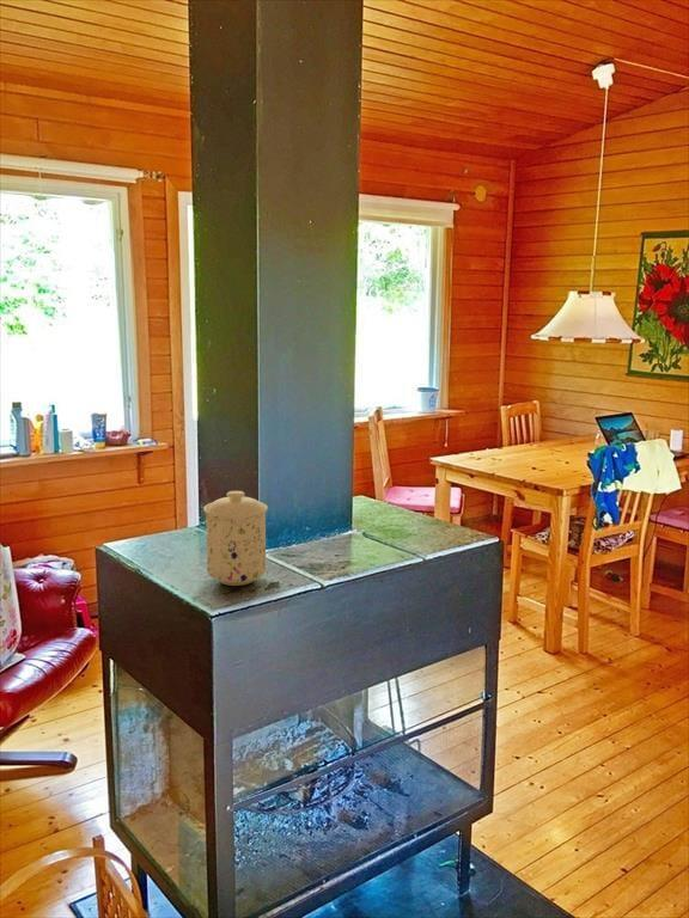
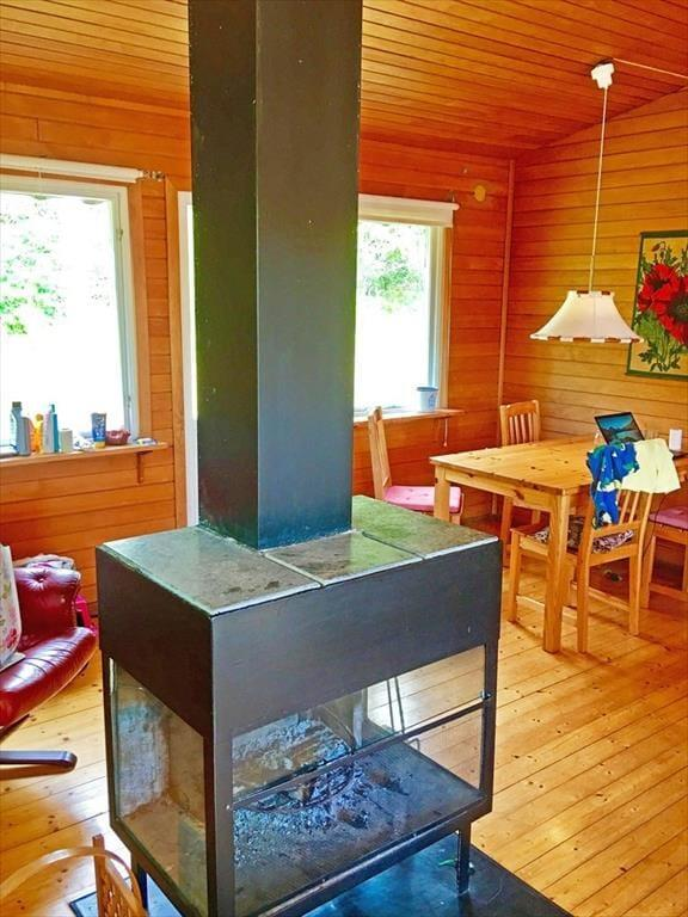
- mug (233, 538)
